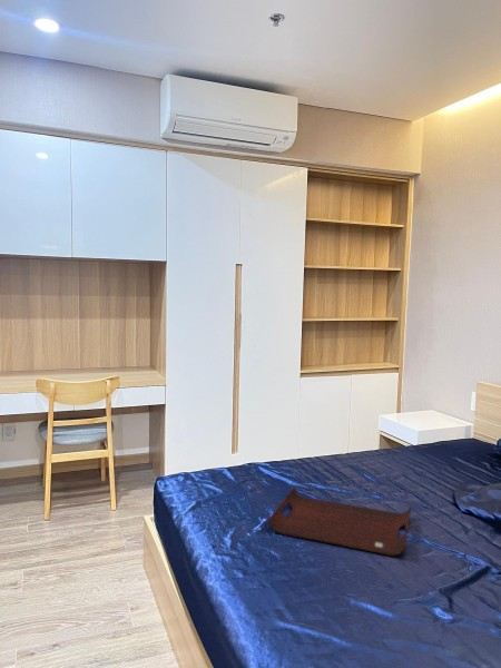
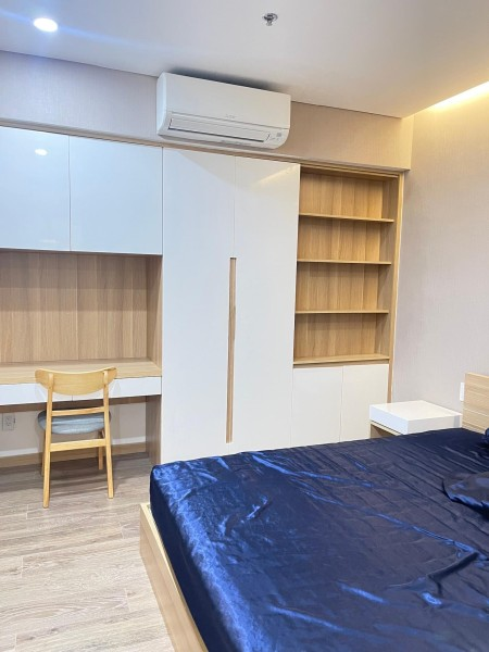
- serving tray (342, 518)
